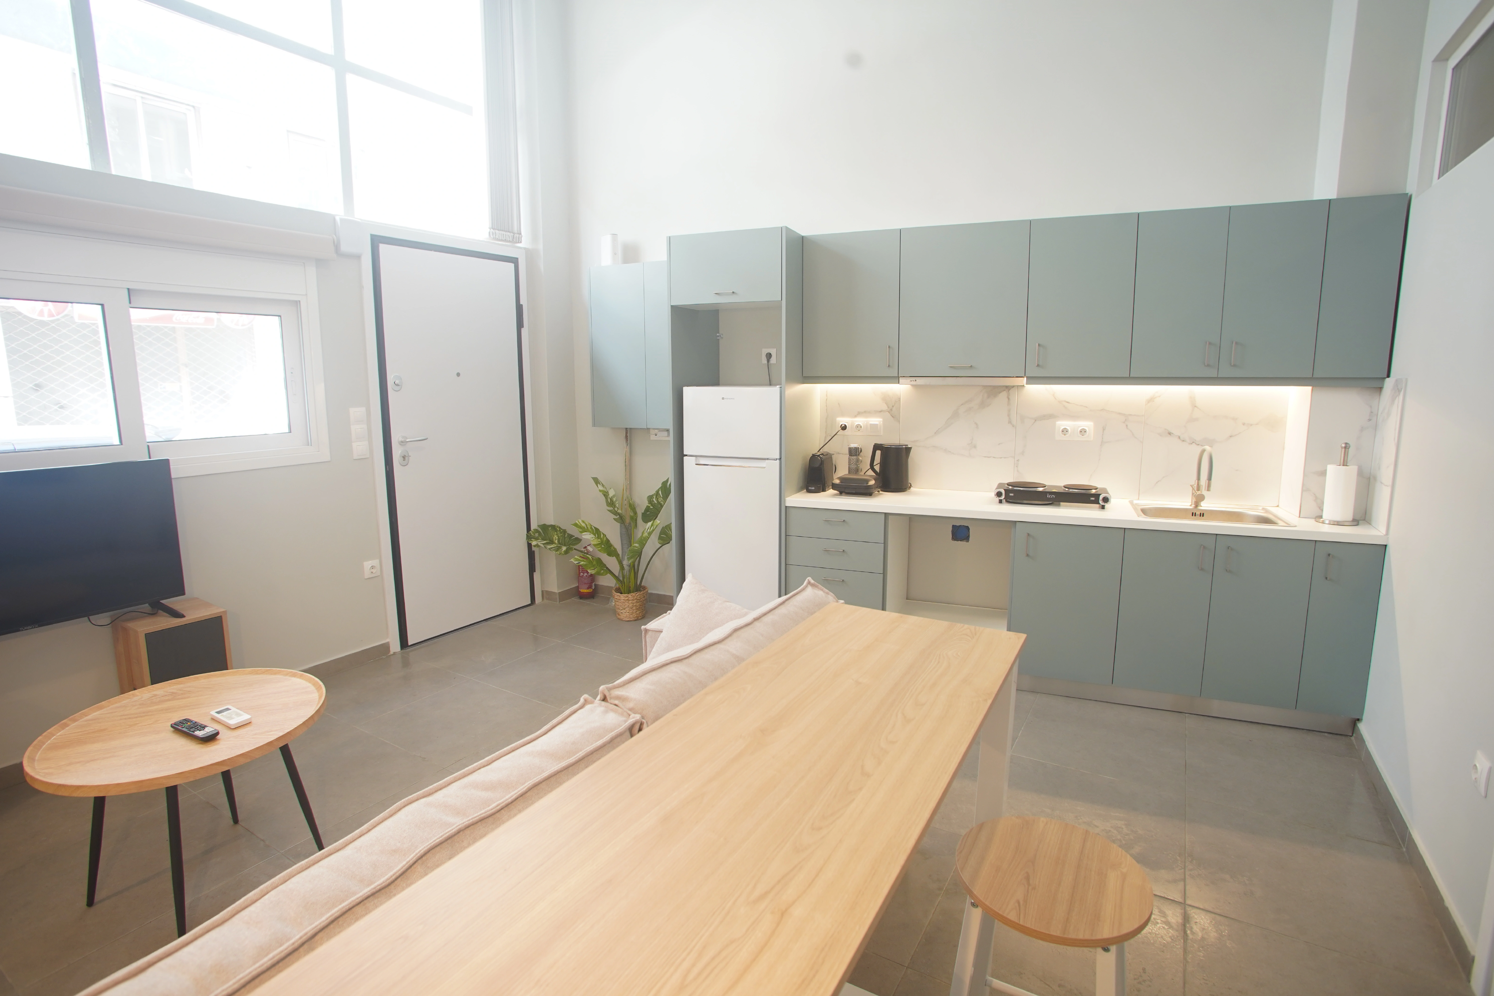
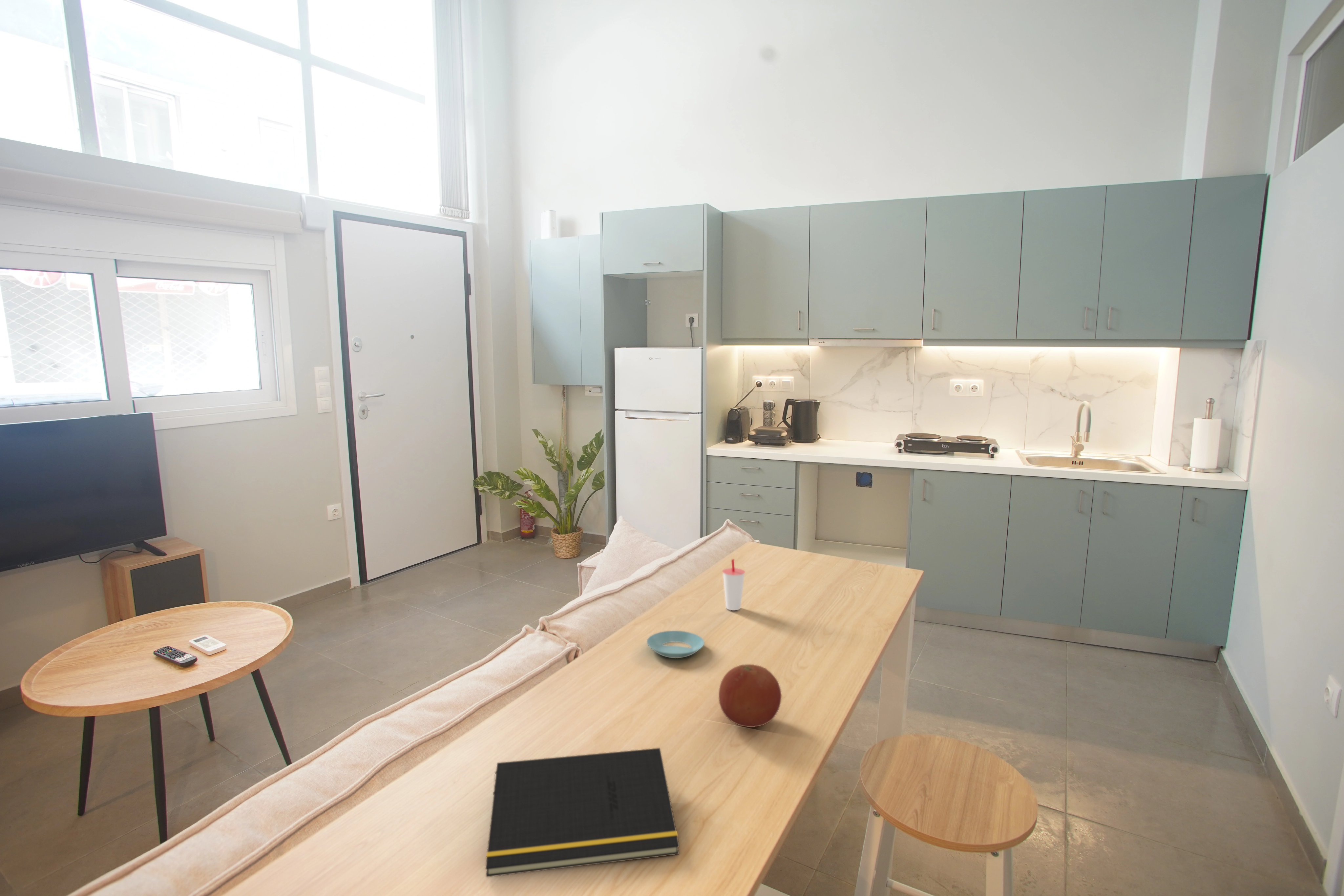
+ saucer (675, 646)
+ fruit (750, 694)
+ cup (733, 583)
+ notepad (582, 805)
